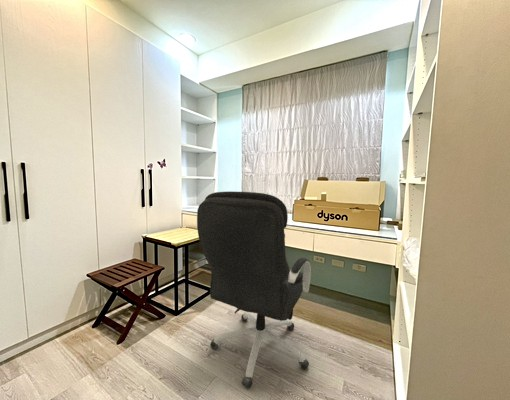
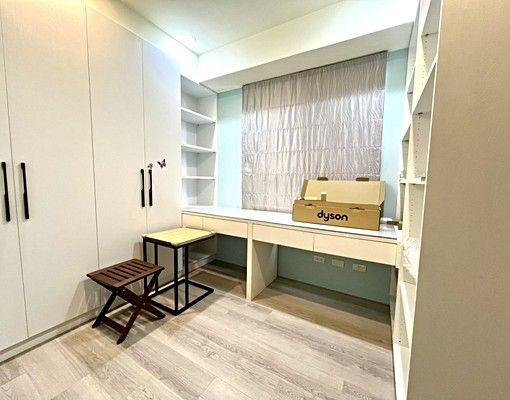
- office chair (261, 274)
